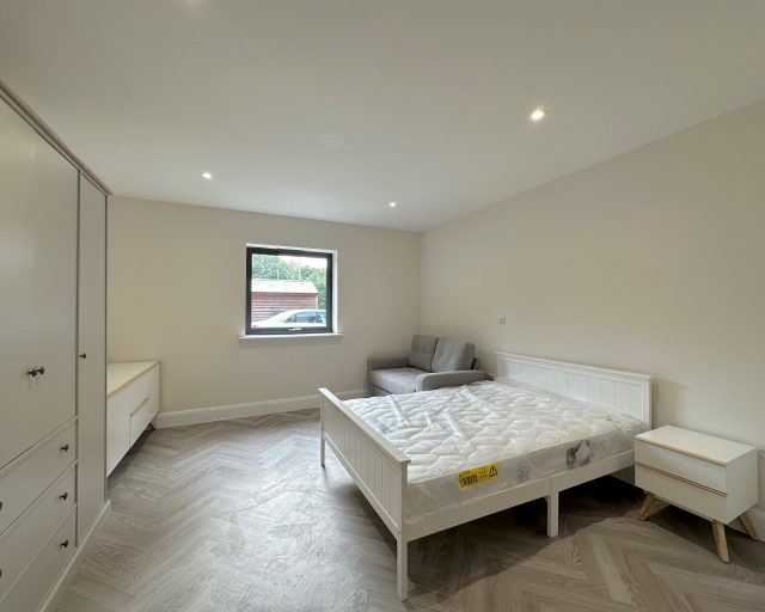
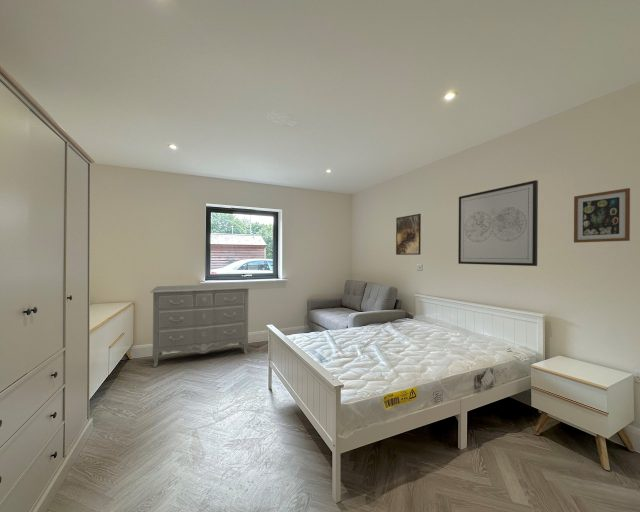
+ wall art (493, 227)
+ wall art (600, 217)
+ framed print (407, 235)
+ dresser (203, 321)
